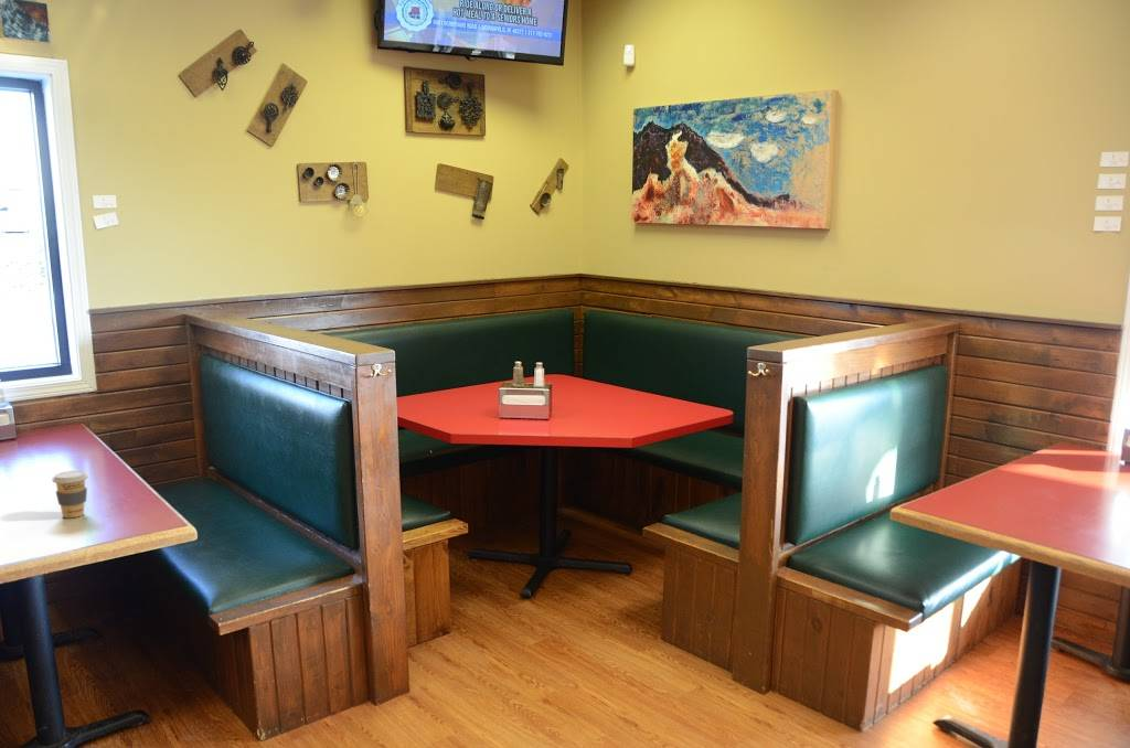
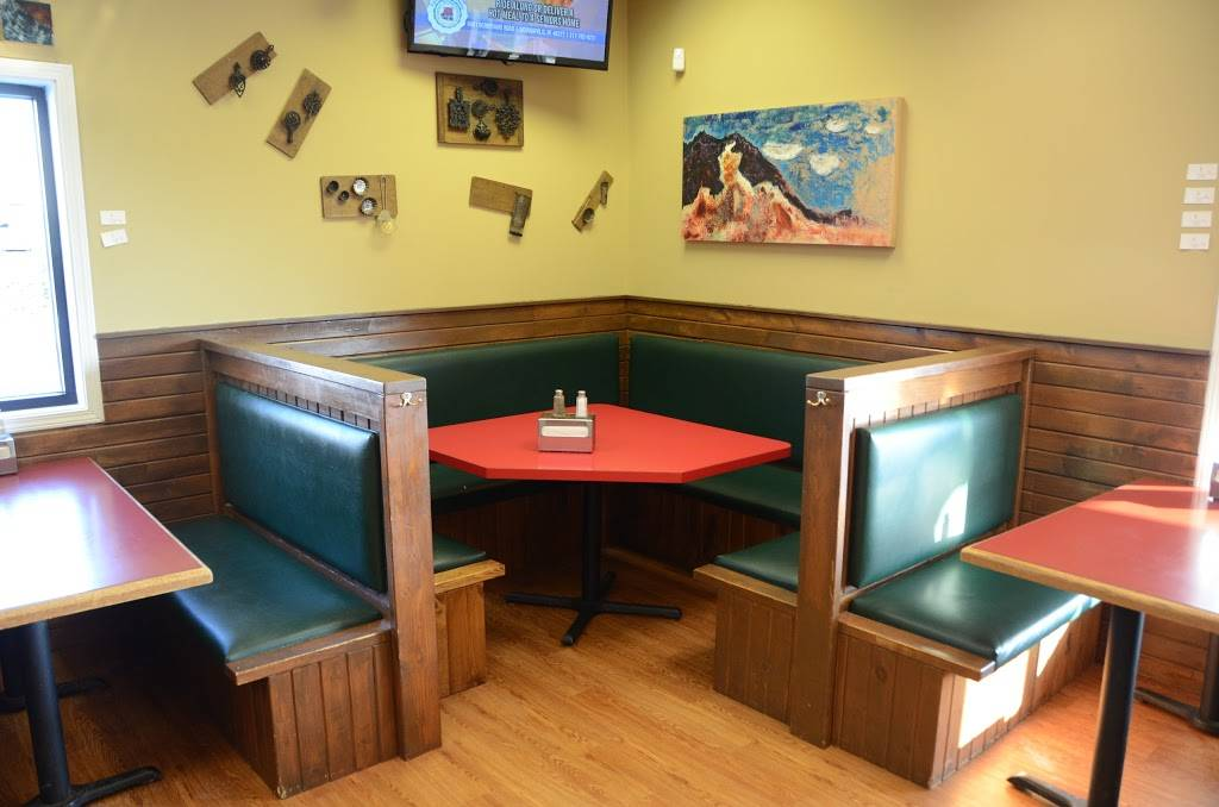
- coffee cup (71, 494)
